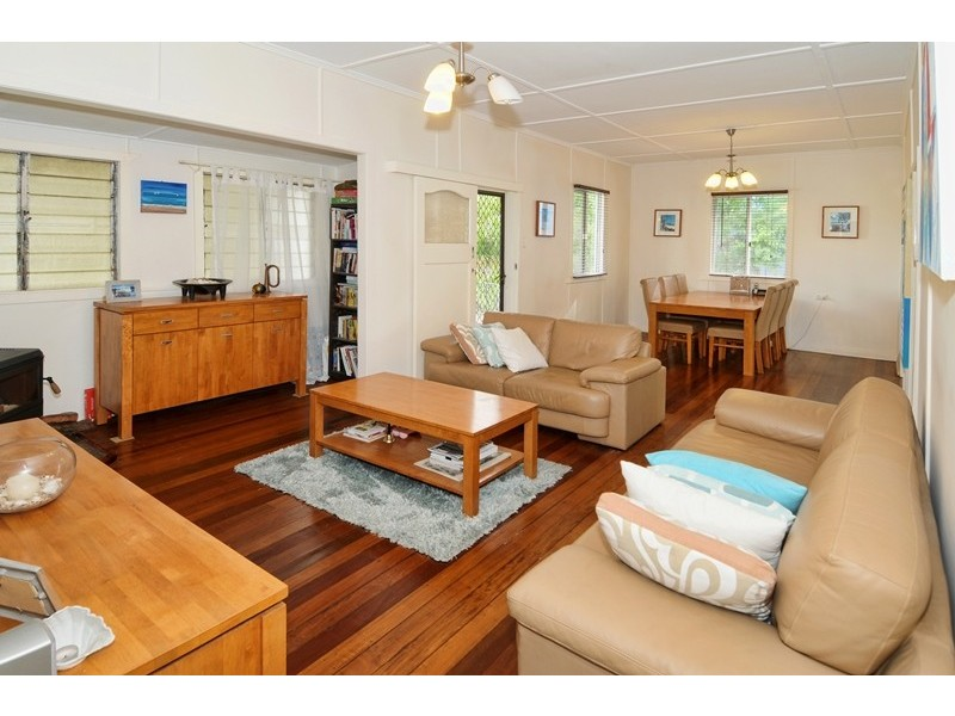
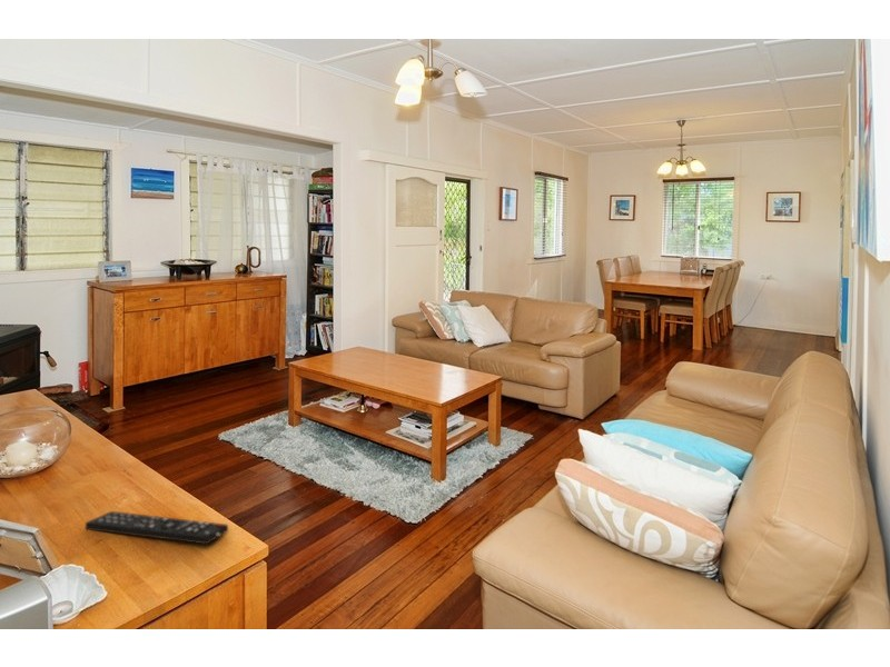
+ remote control (157, 526)
